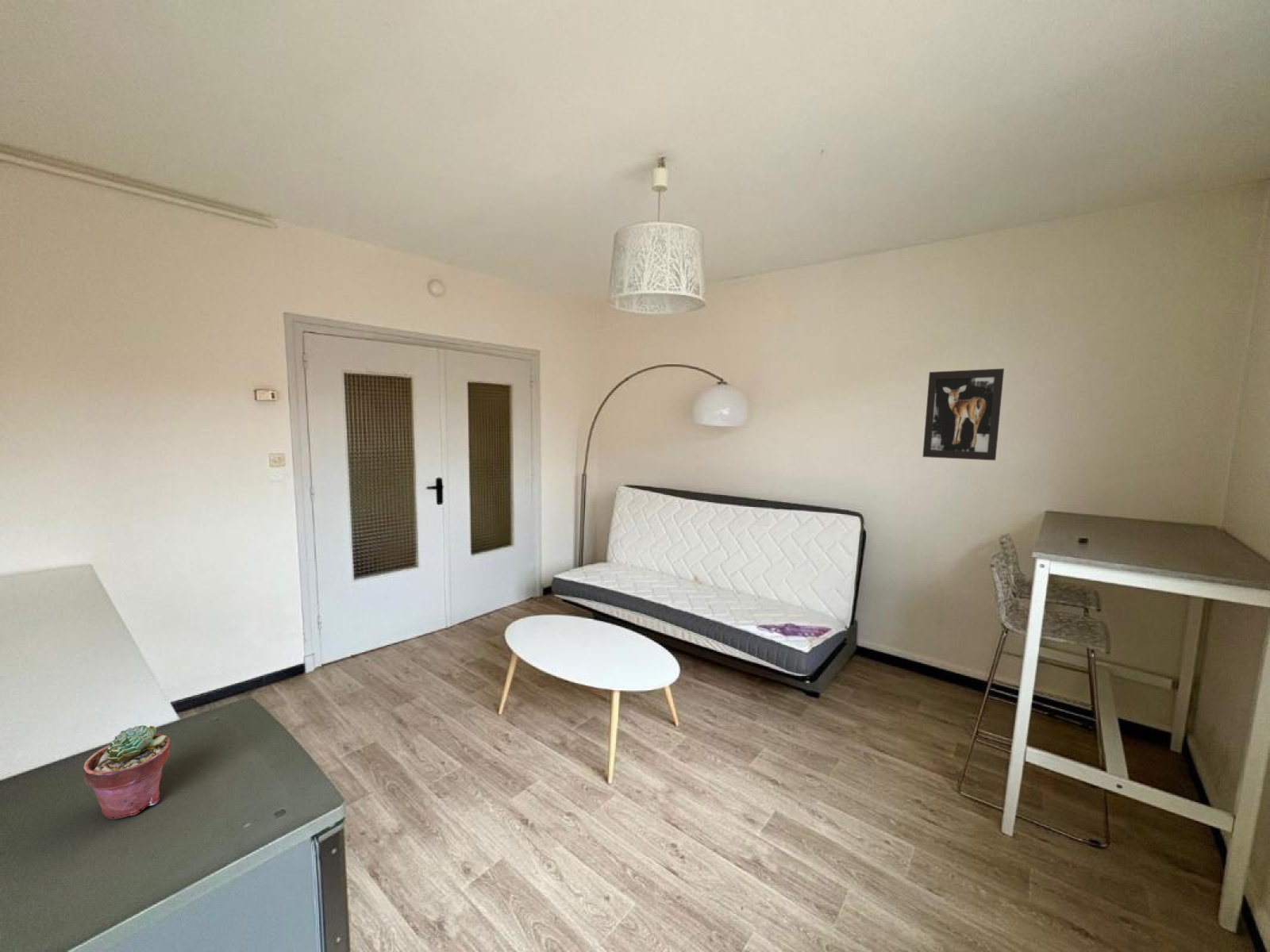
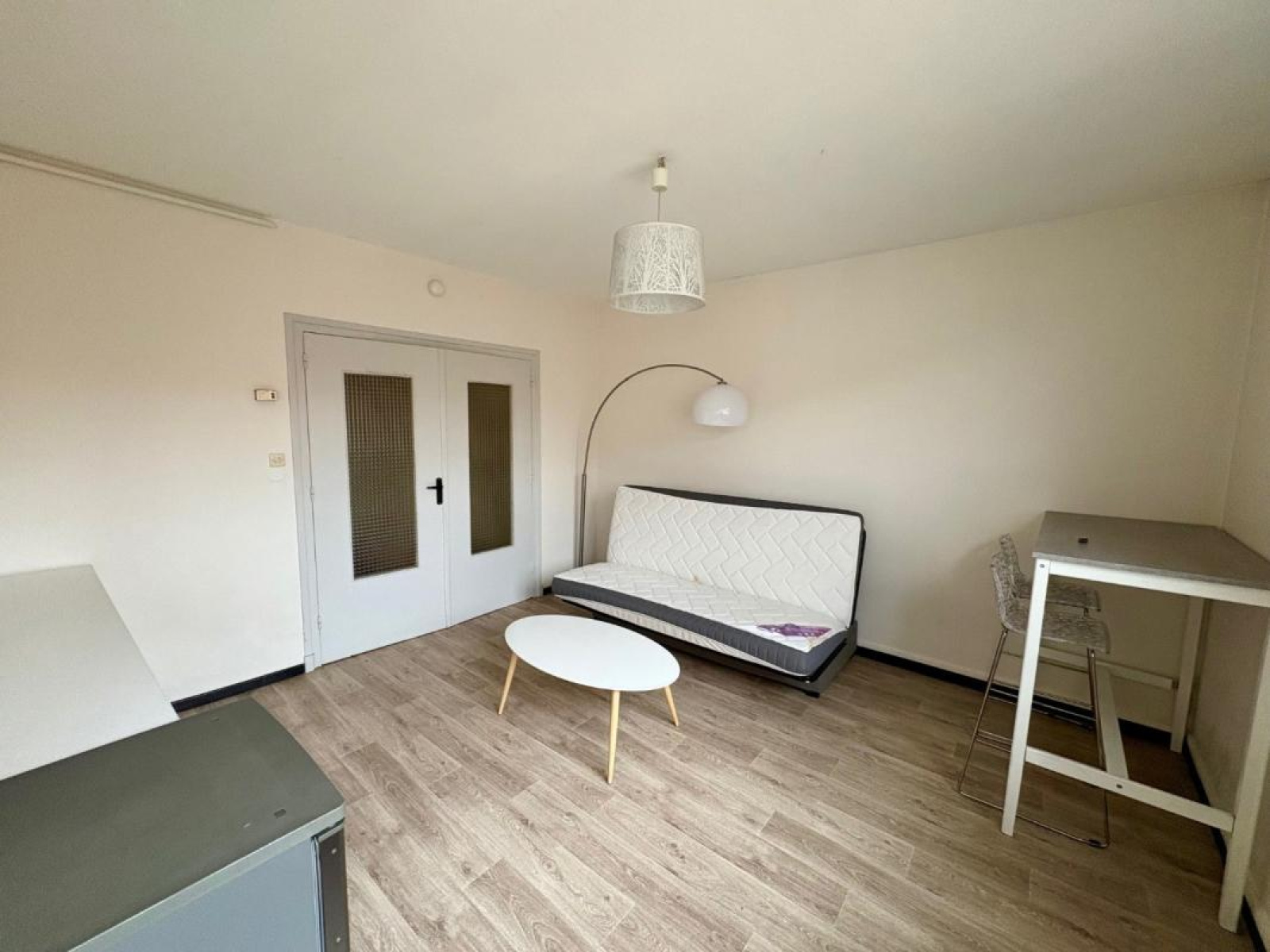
- potted succulent (129, 767)
- wall art (961, 414)
